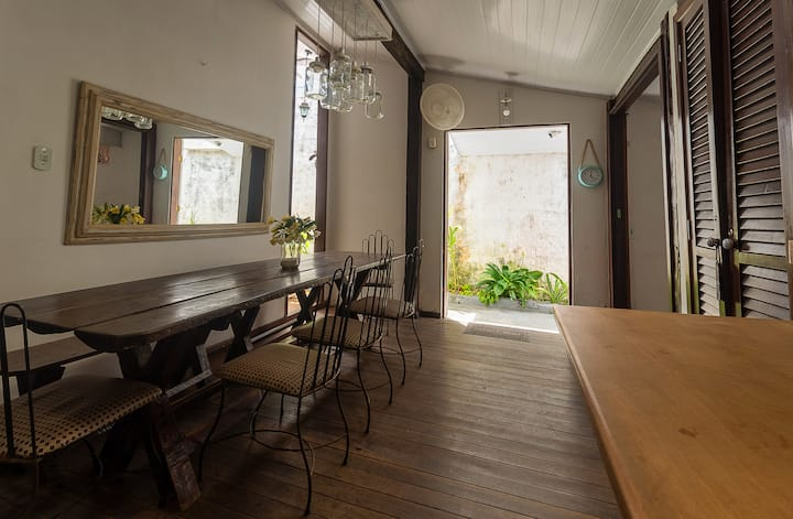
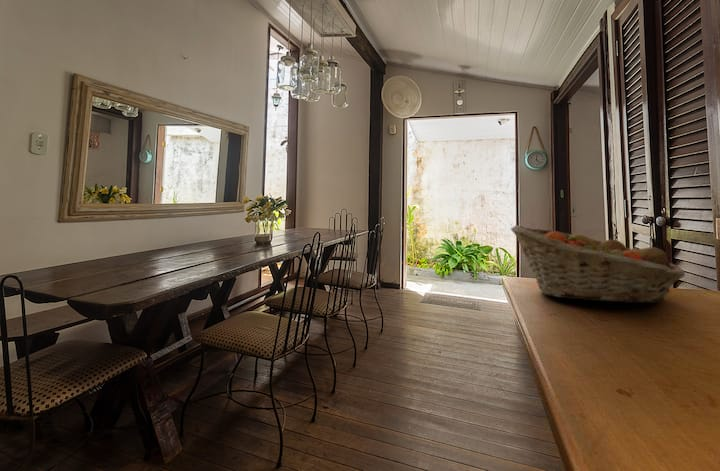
+ fruit basket (589, 259)
